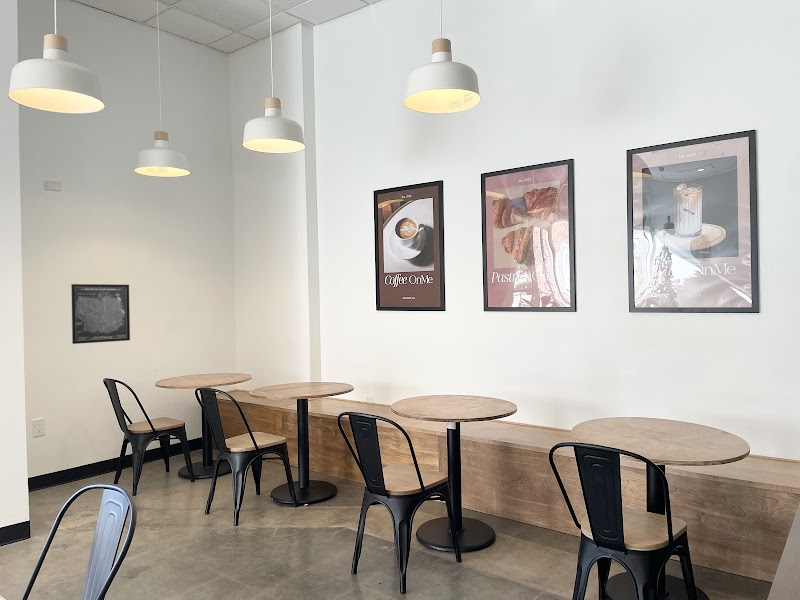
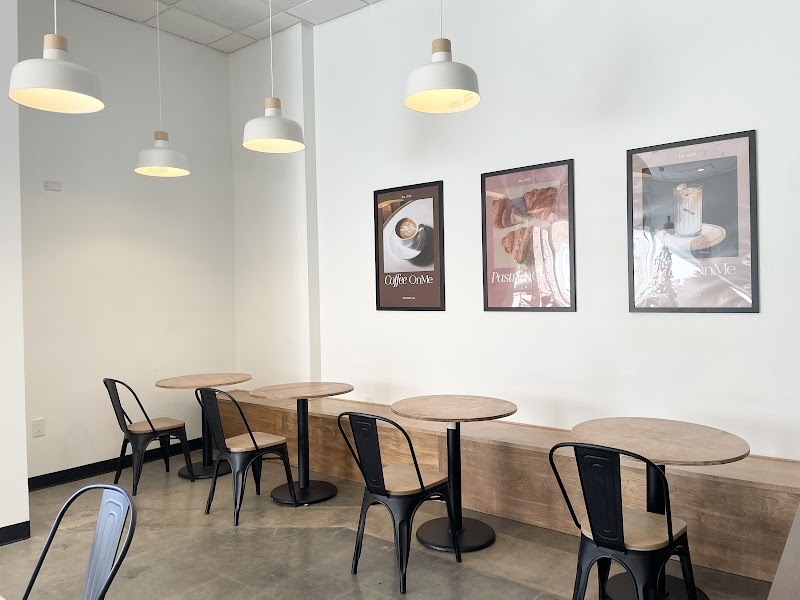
- wall art (101, 313)
